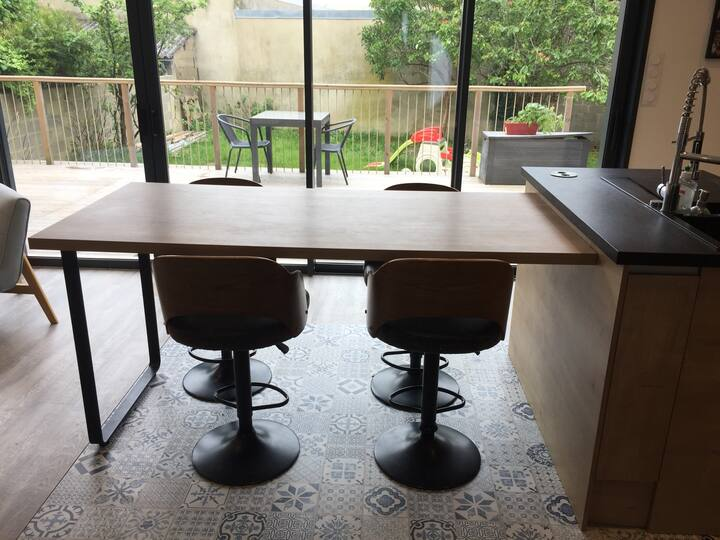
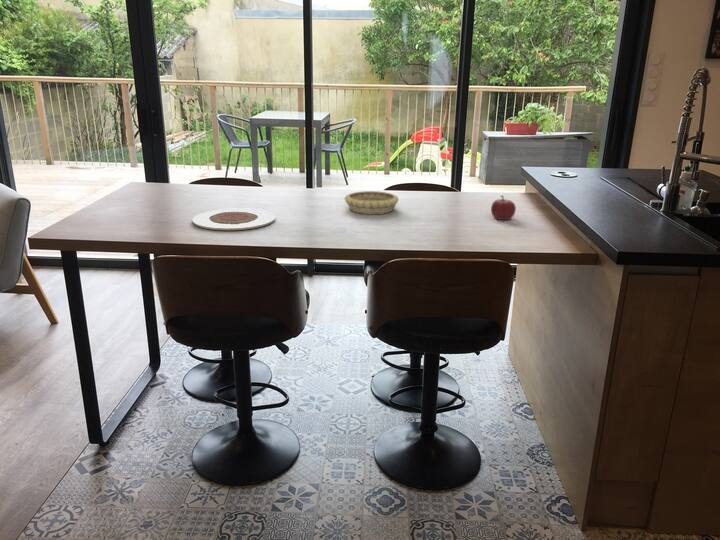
+ plate (234, 218)
+ decorative bowl (371, 202)
+ fruit (503, 207)
